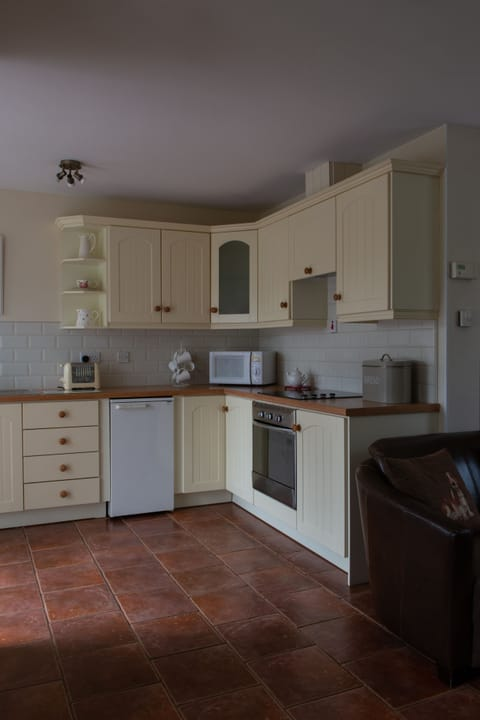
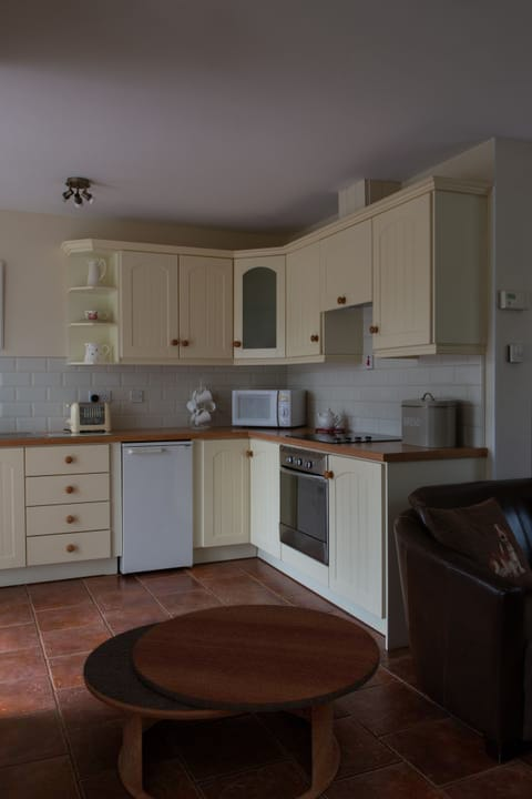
+ coffee table (233, 698)
